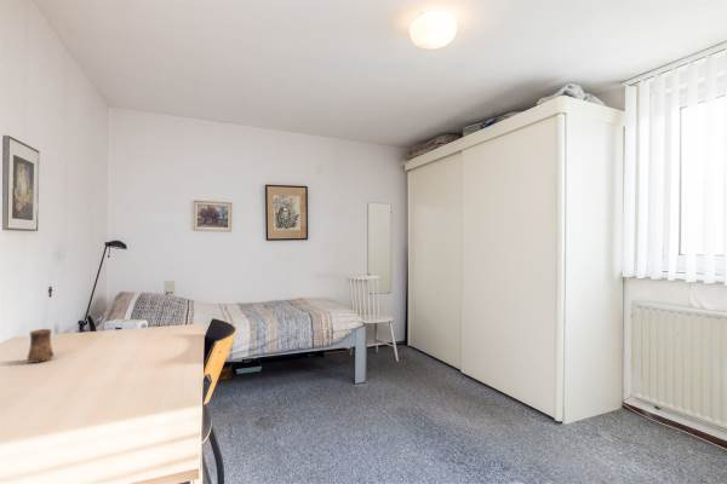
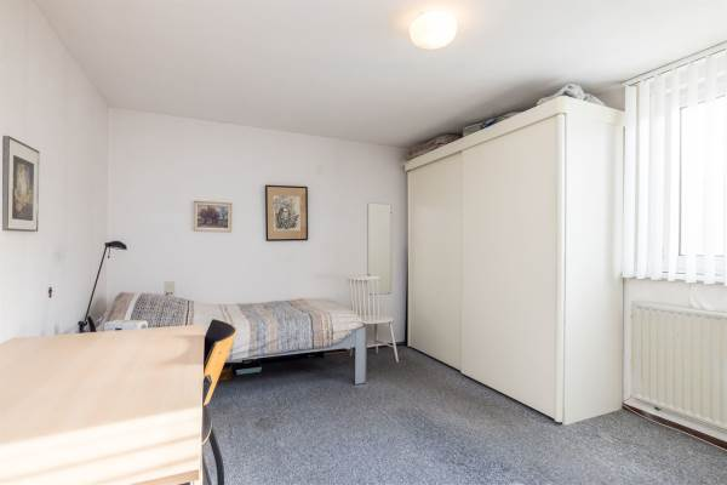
- cup (40, 345)
